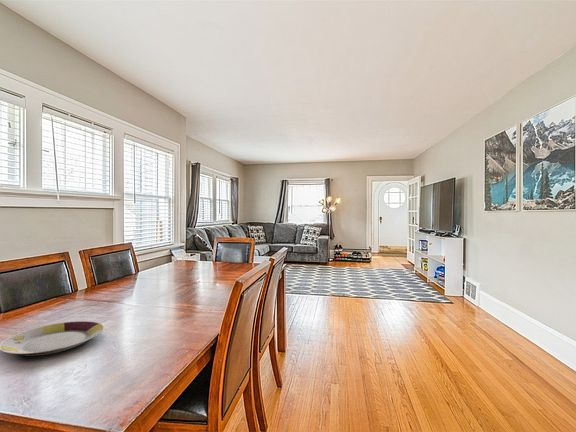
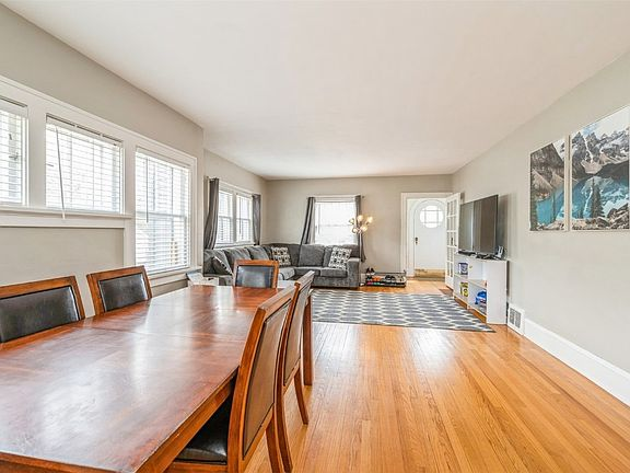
- plate (55, 338)
